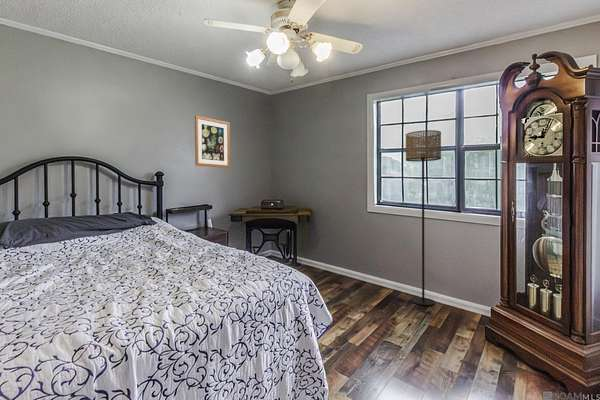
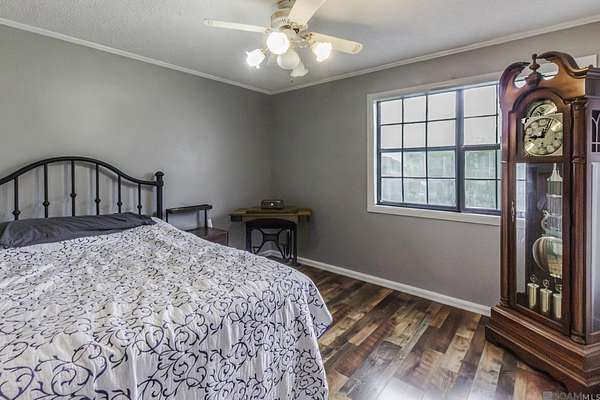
- wall art (213, 143)
- floor lamp (423, 218)
